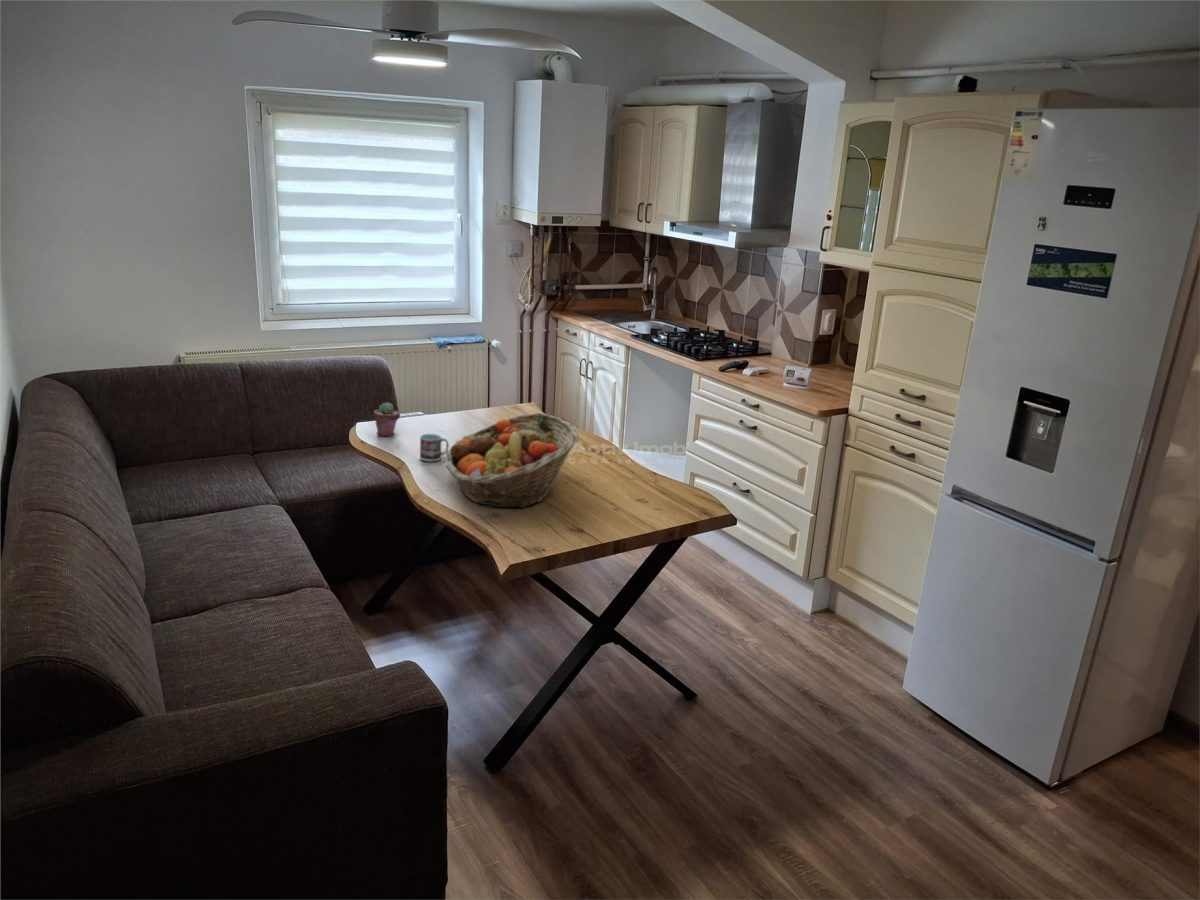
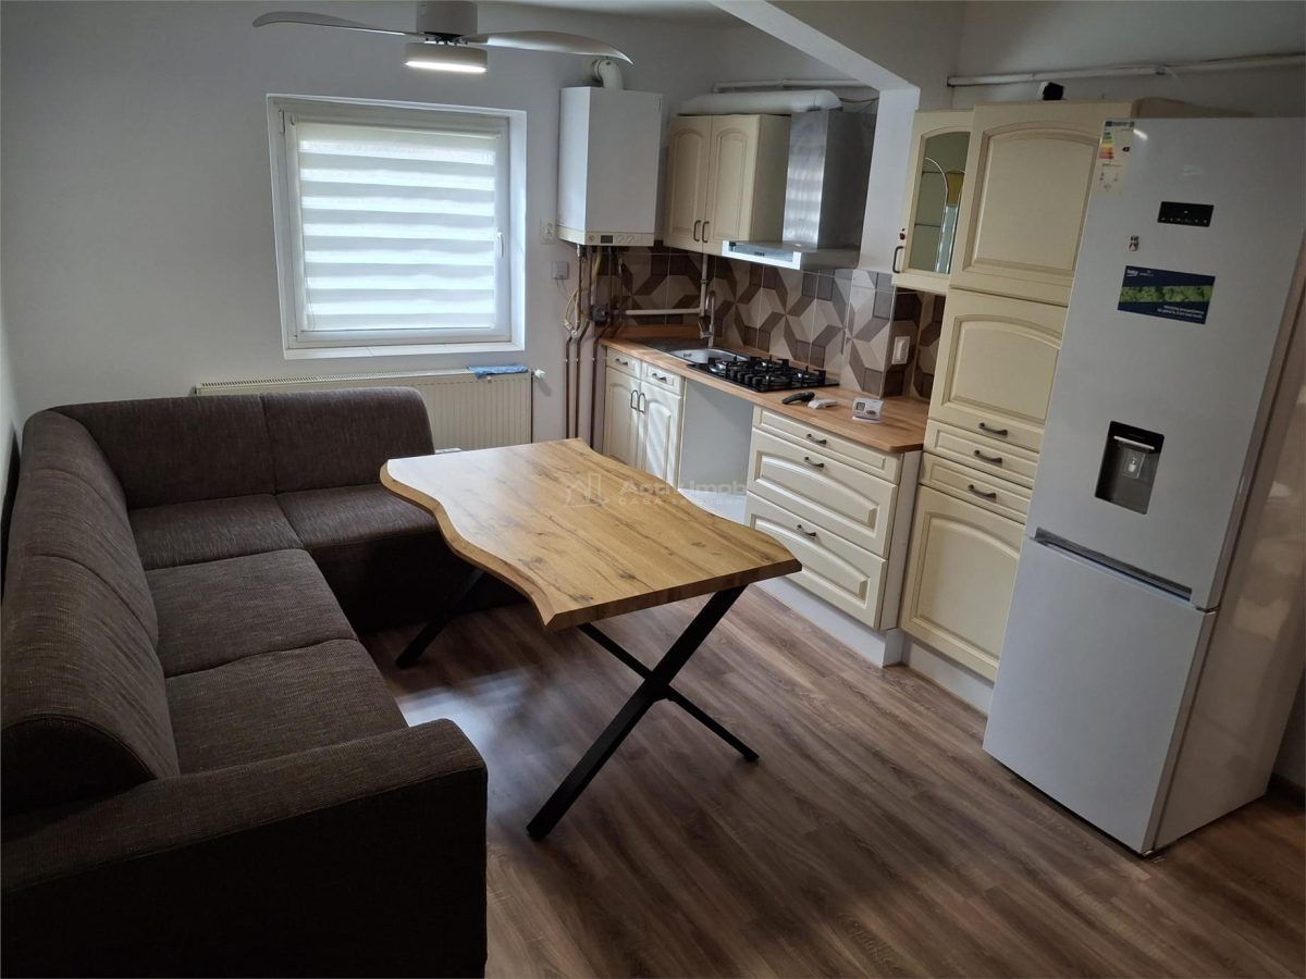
- fruit basket (511, 457)
- potted succulent (386, 418)
- cup (434, 447)
